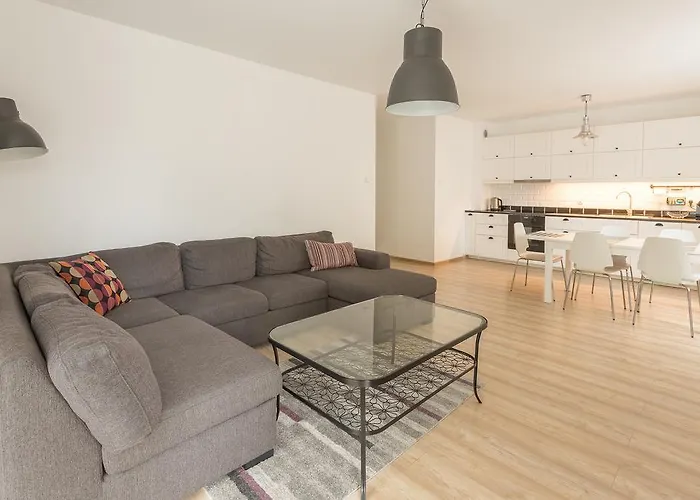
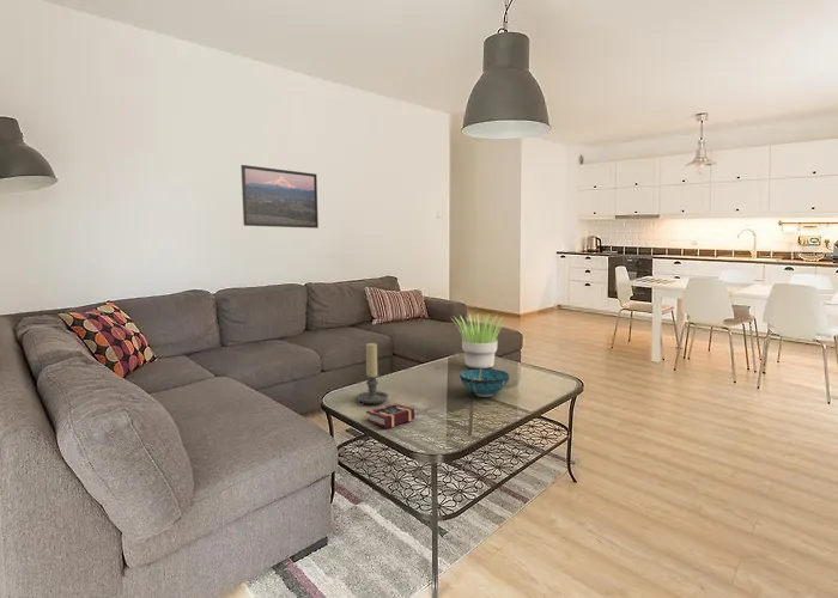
+ book (390, 414)
+ candle holder (370, 372)
+ decorative bowl (484, 384)
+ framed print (281, 199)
+ potted plant (479, 341)
